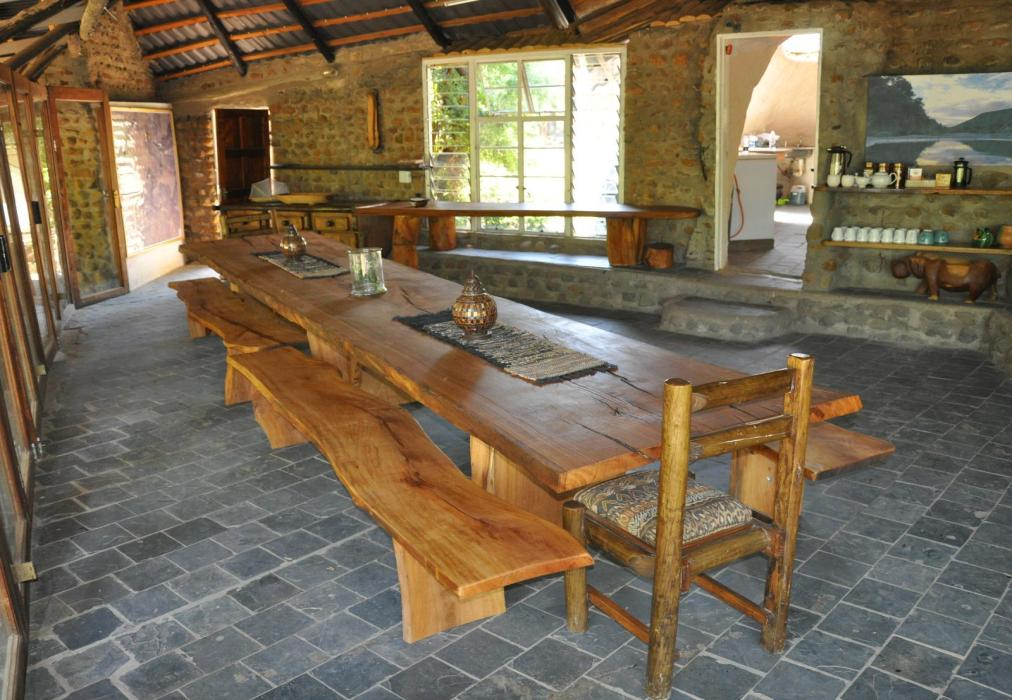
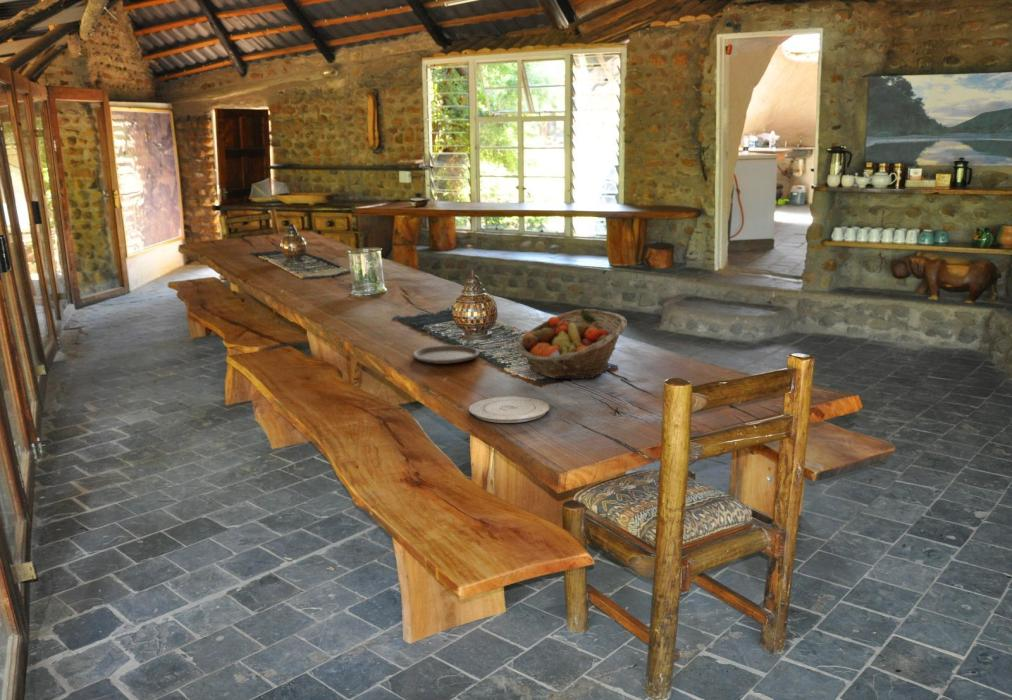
+ plate (446, 354)
+ fruit basket (571, 342)
+ plate (509, 409)
